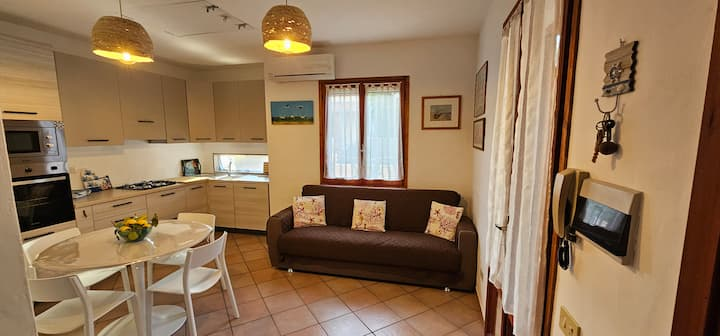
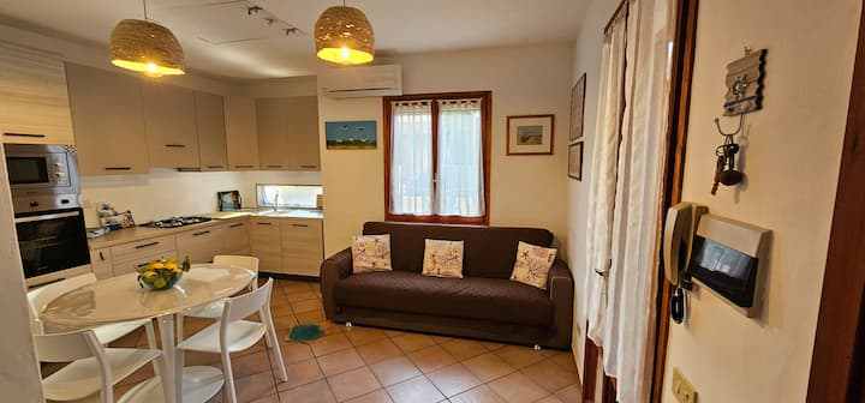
+ bag (306, 327)
